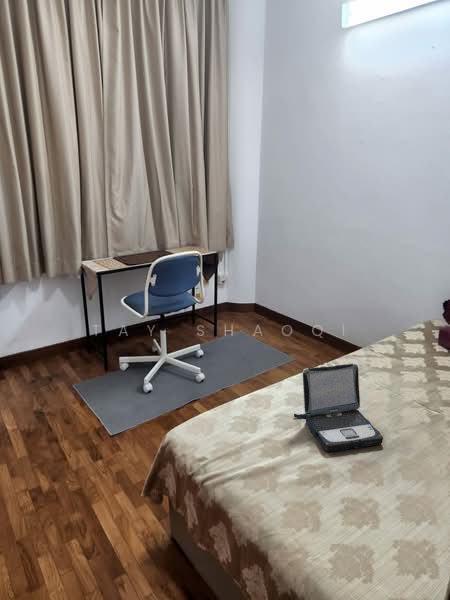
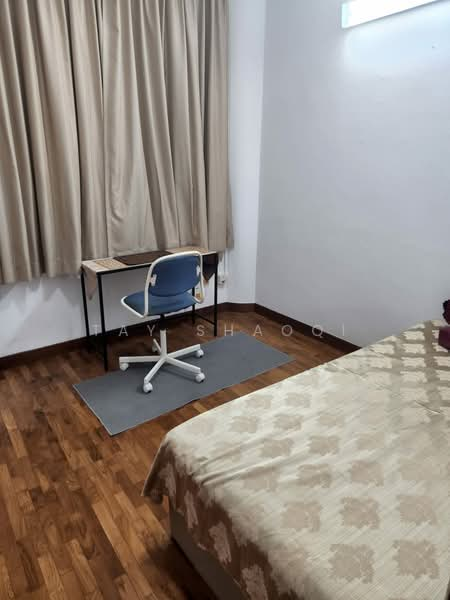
- laptop (339, 403)
